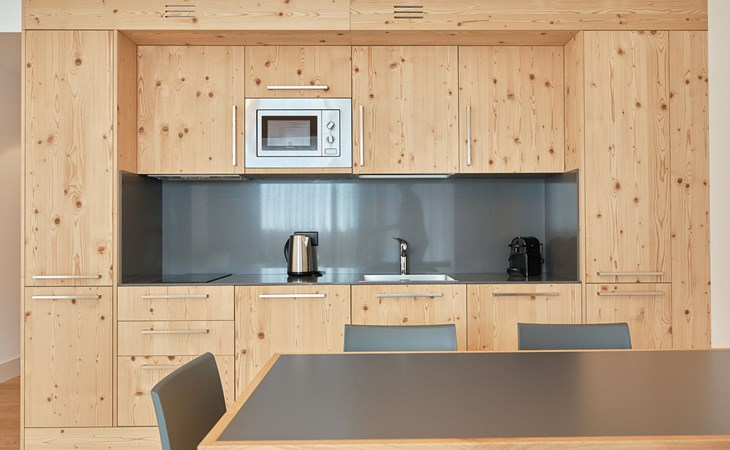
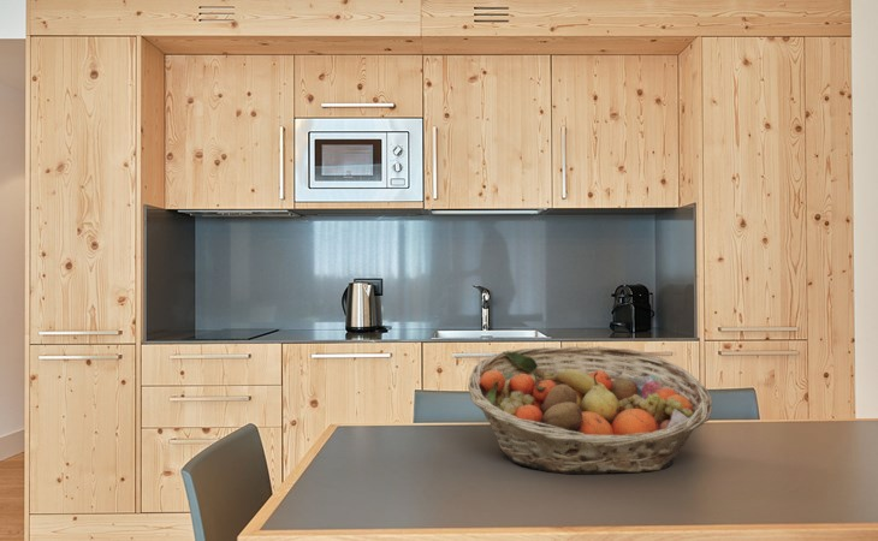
+ fruit basket (586, 404)
